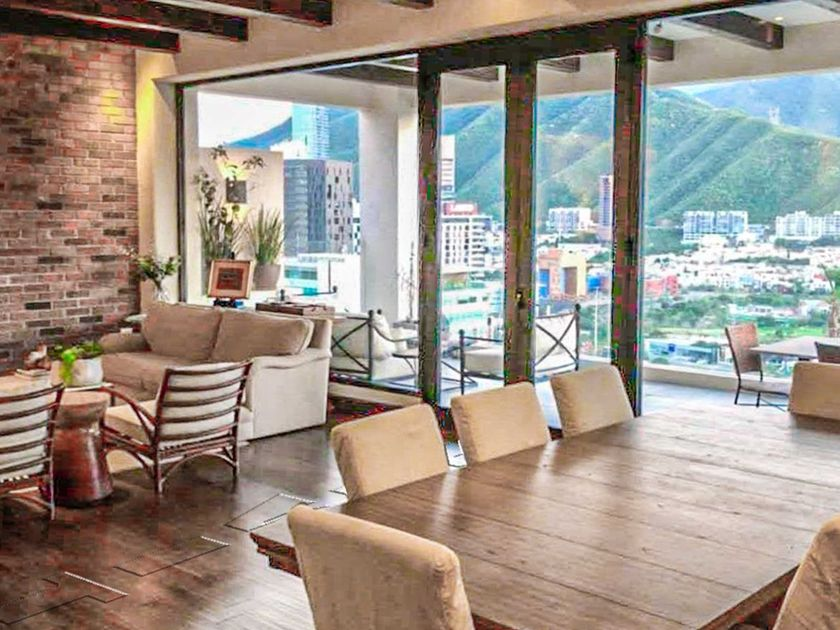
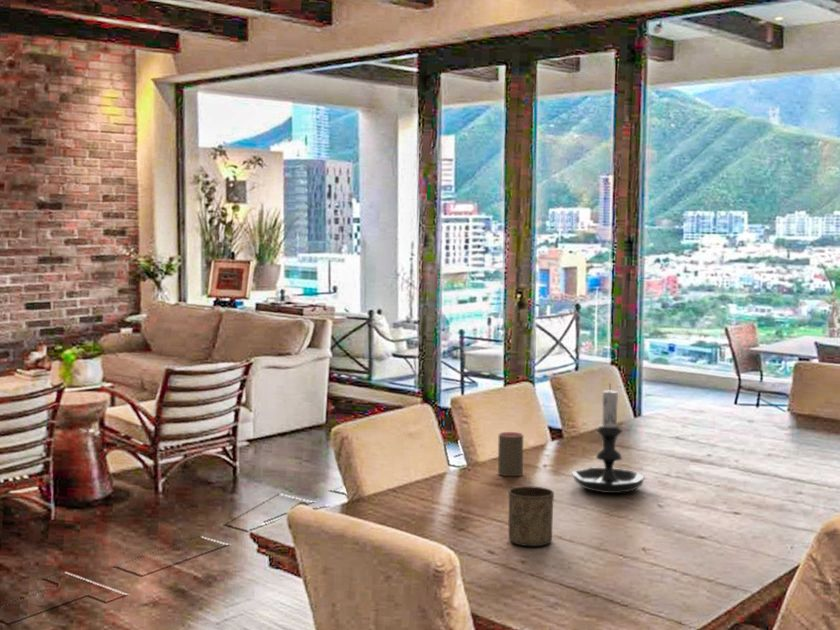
+ cup (510, 453)
+ candle holder (607, 435)
+ cup (530, 516)
